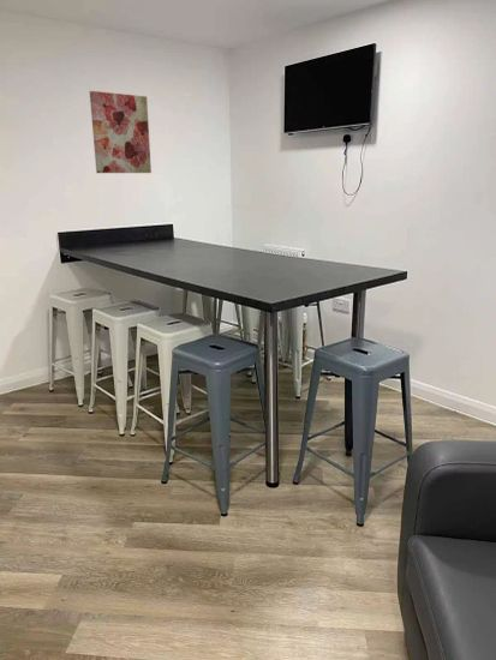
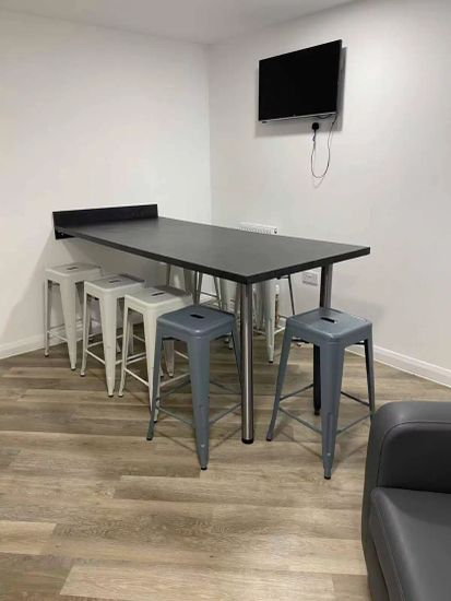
- wall art (121, 133)
